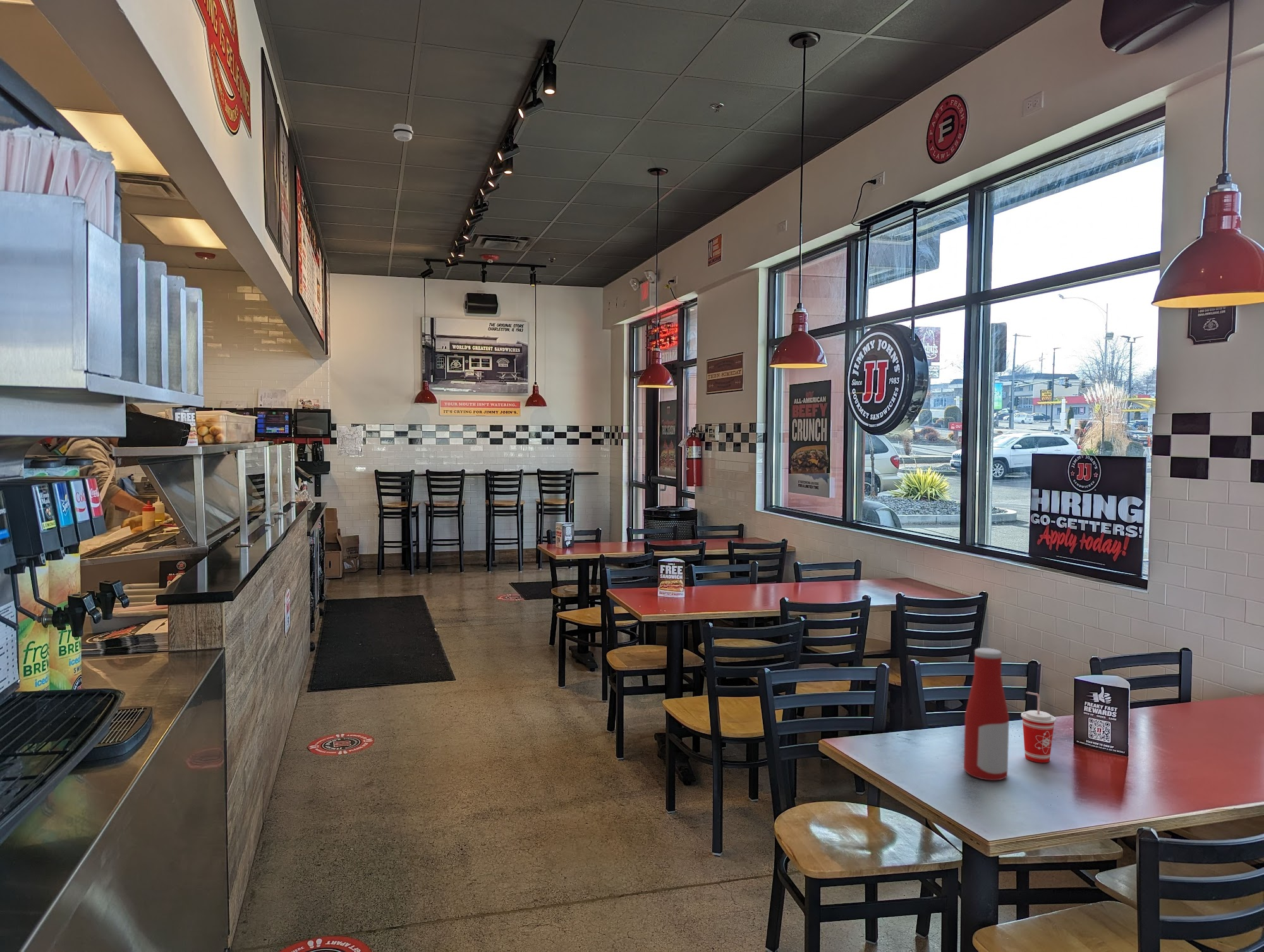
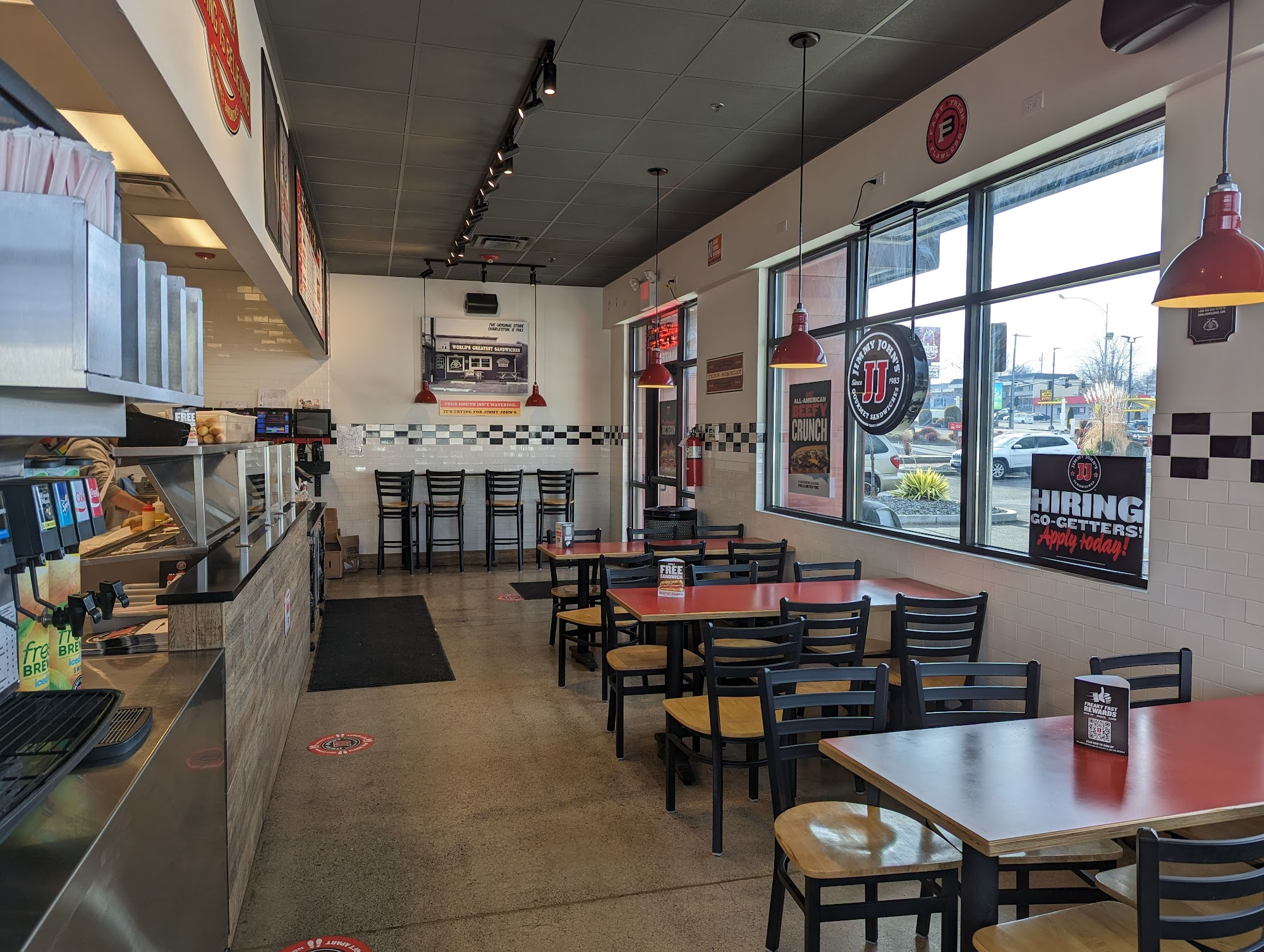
- smoke detector (403, 133)
- bottle (987, 712)
- beverage cup (1036, 724)
